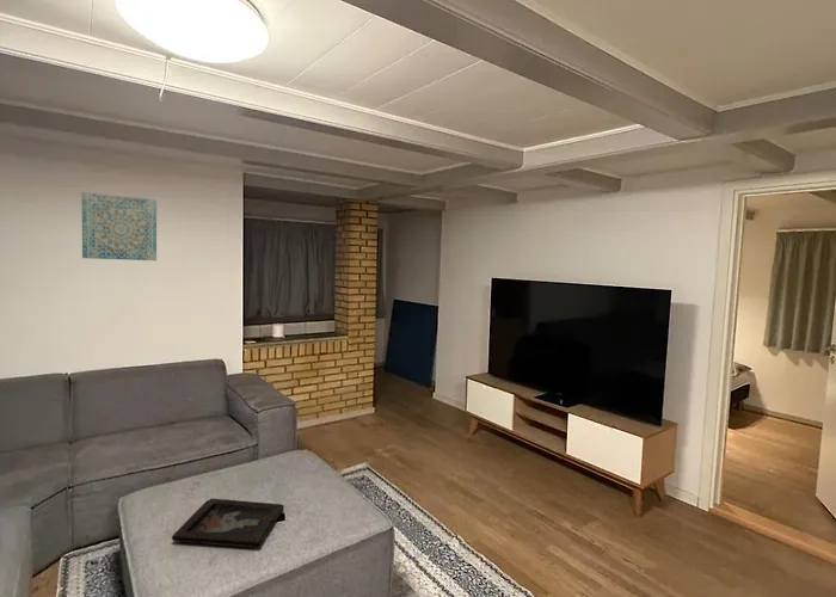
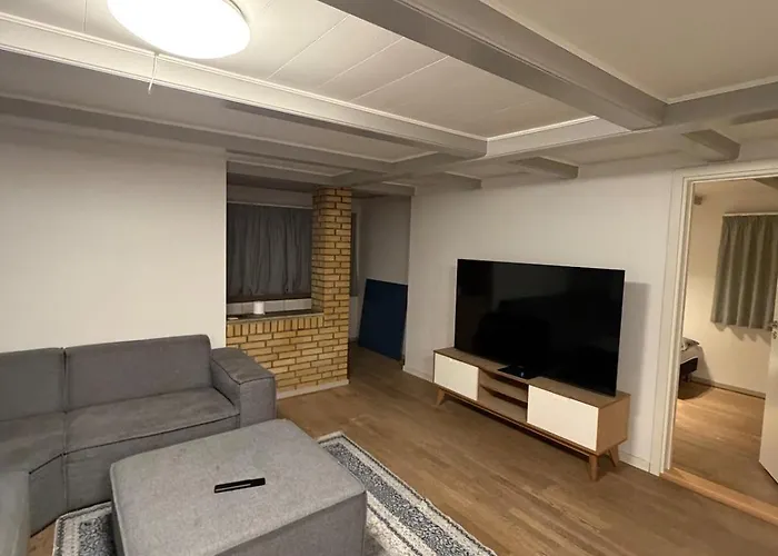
- decorative tray (232, 521)
- wall art (121, 228)
